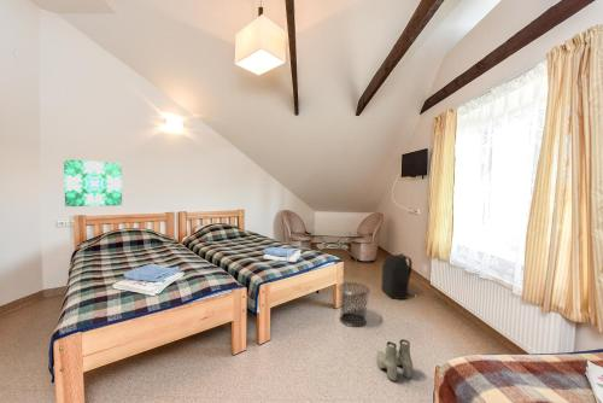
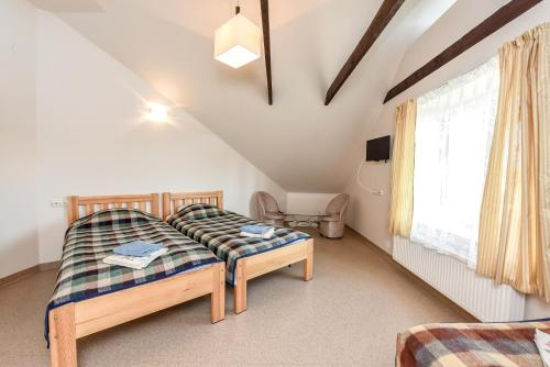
- waste bin (352, 303)
- backpack (398, 273)
- wall art (94, 183)
- boots (393, 354)
